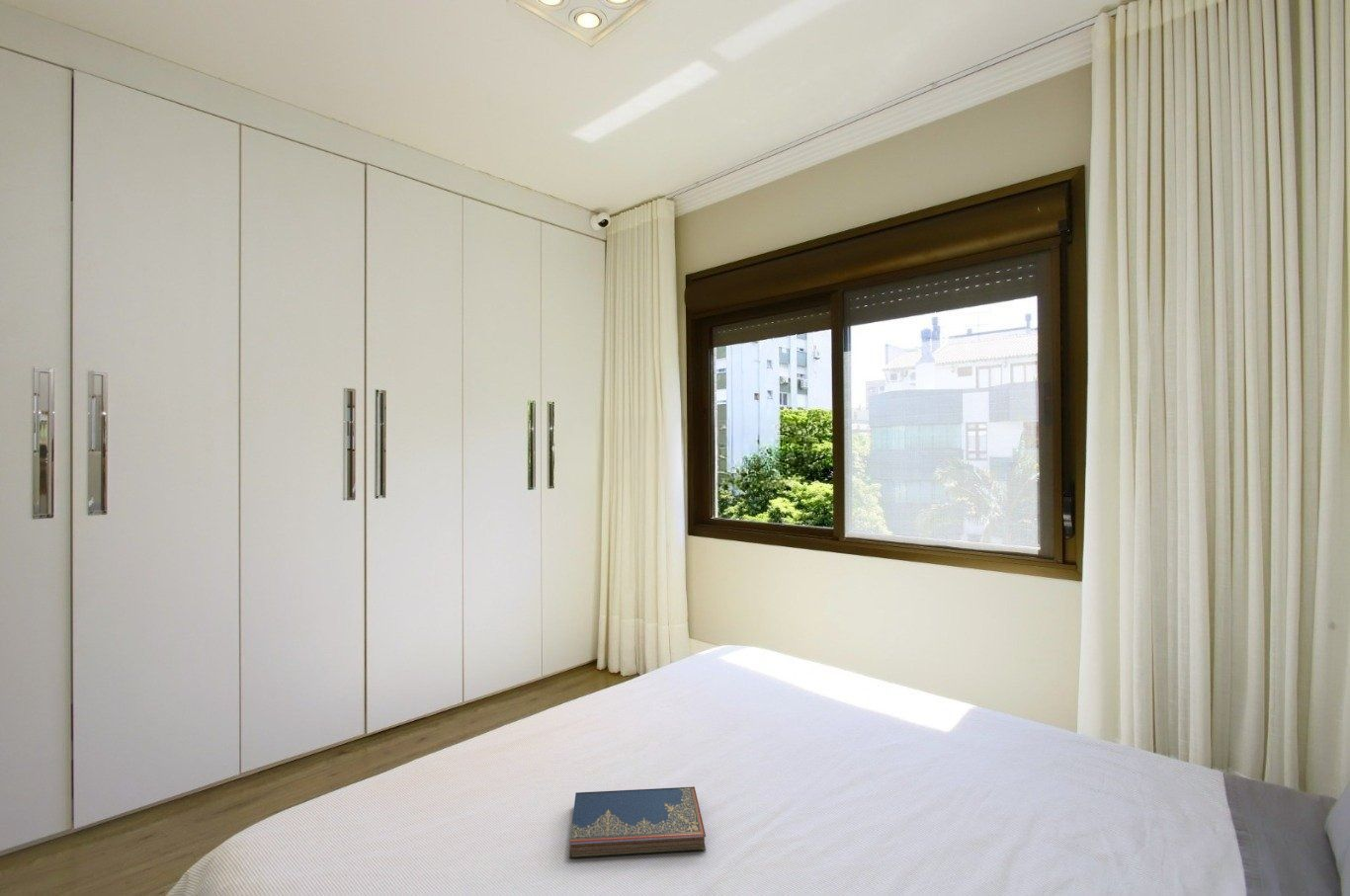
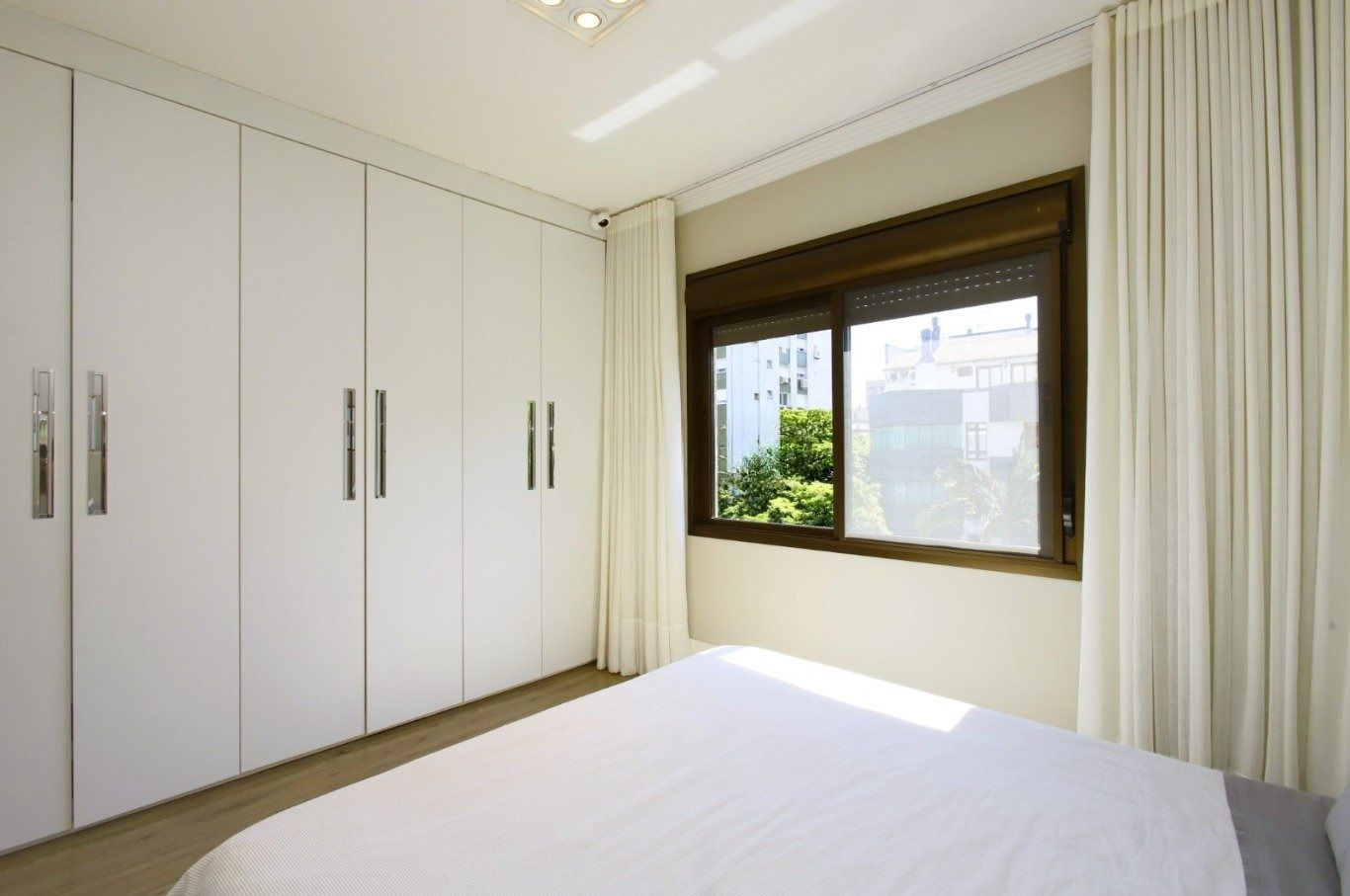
- hardcover book (636, 819)
